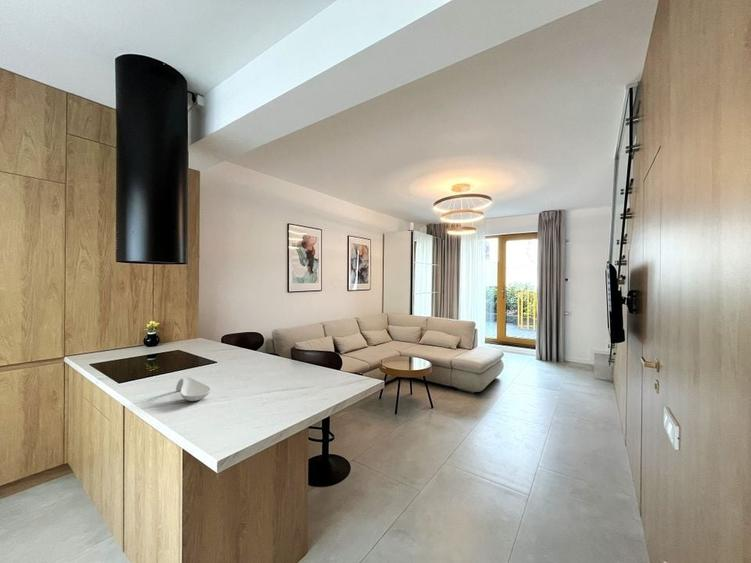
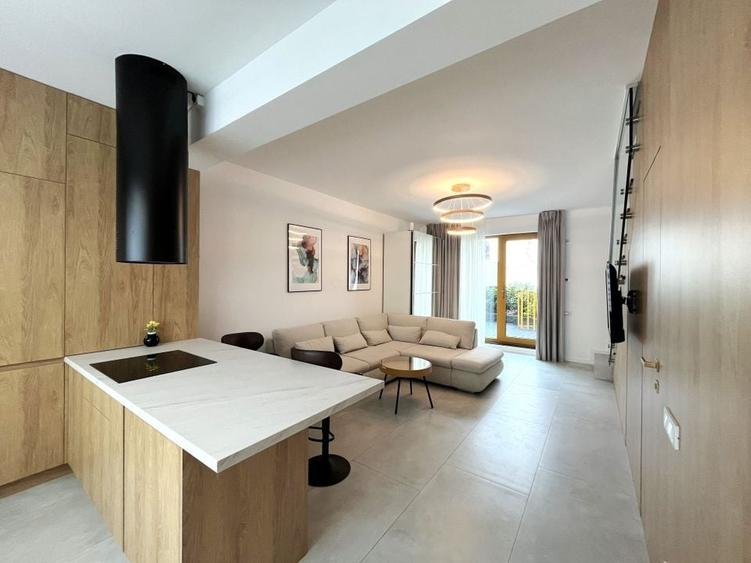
- spoon rest (190, 388)
